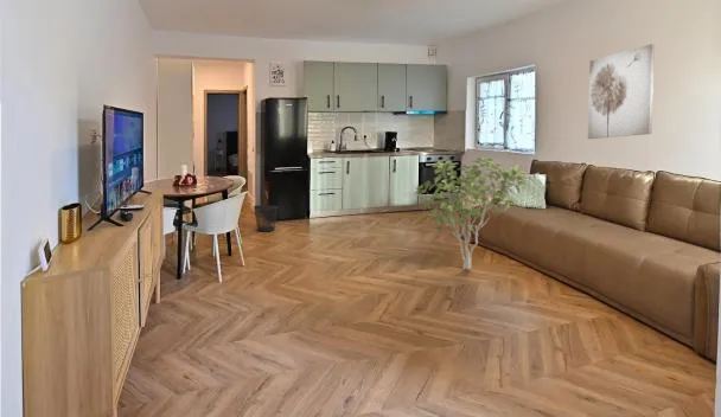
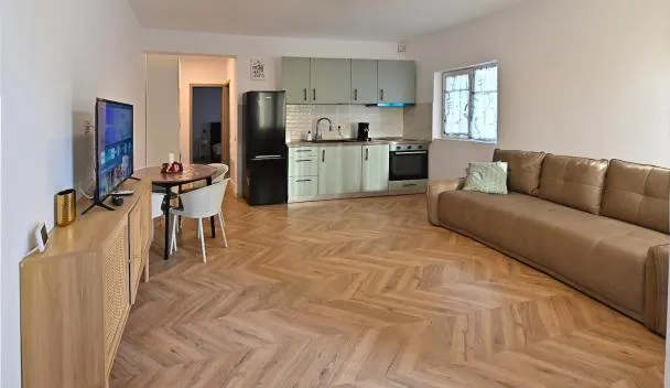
- shrub (471, 213)
- wastebasket (266, 218)
- wall art (618, 95)
